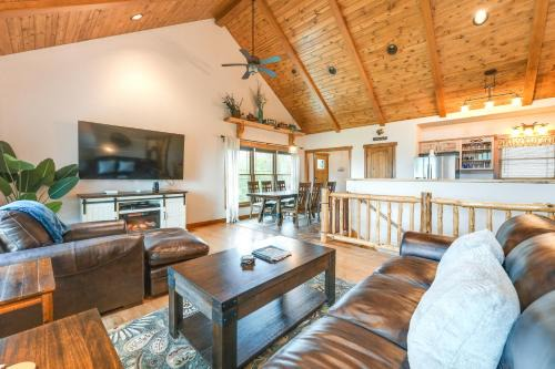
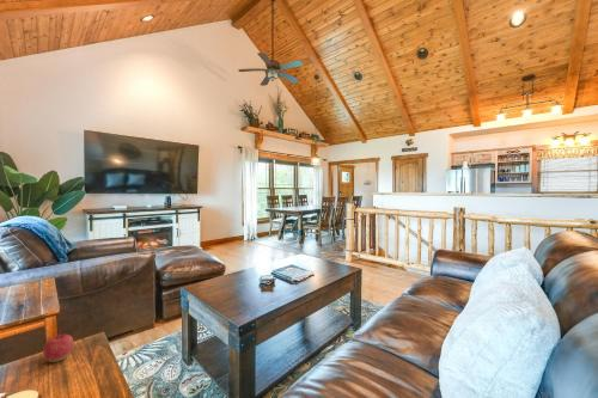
+ apple (59, 344)
